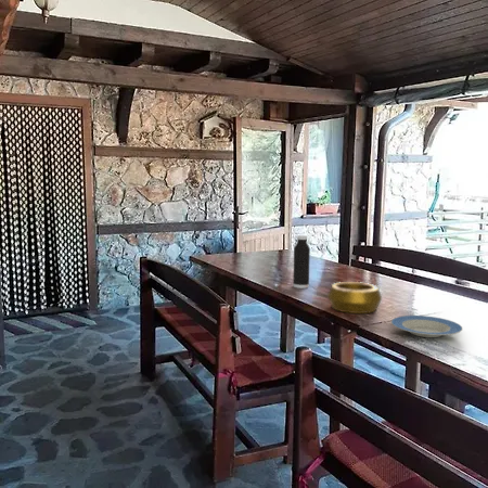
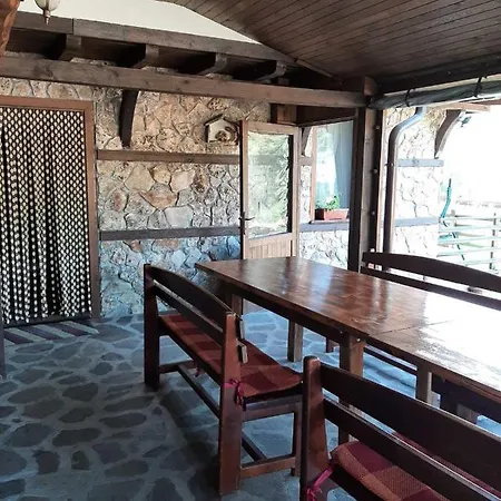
- water bottle (301, 261)
- decorative bowl (354, 297)
- plate (425, 328)
